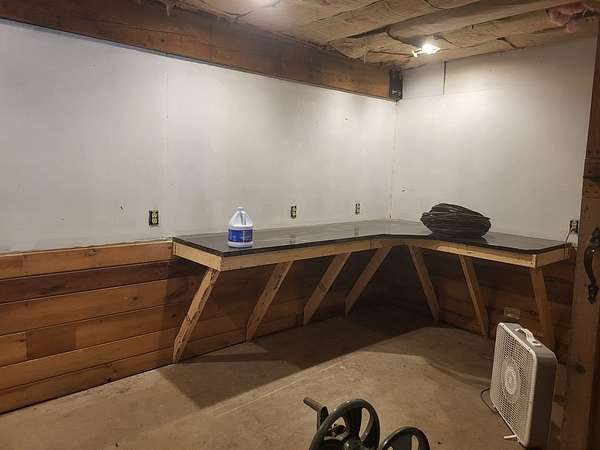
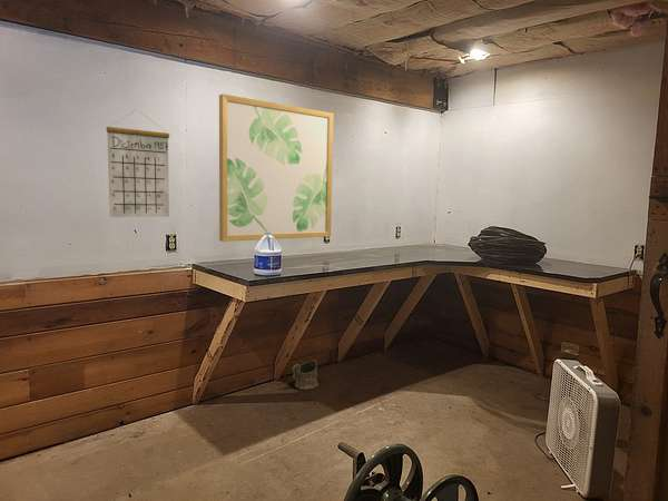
+ calendar (139, 163)
+ bucket (304, 373)
+ wall art (279, 173)
